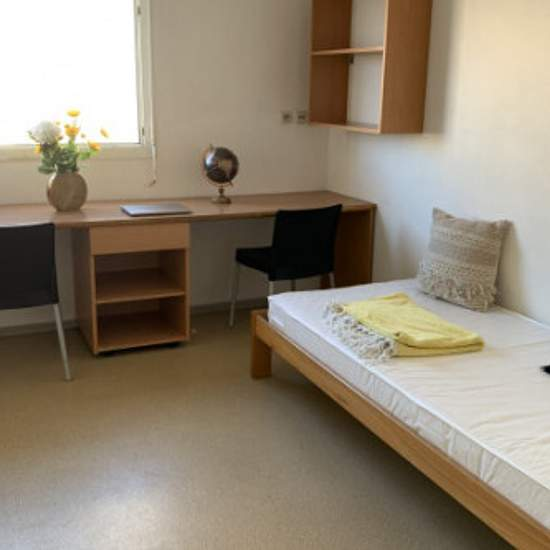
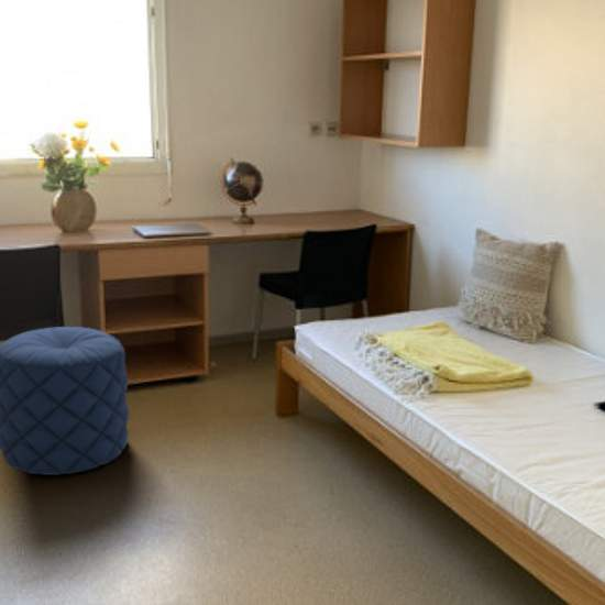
+ pouf (62, 395)
